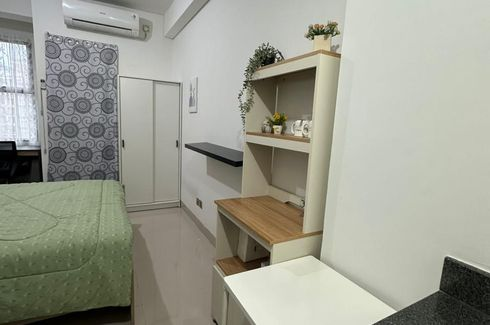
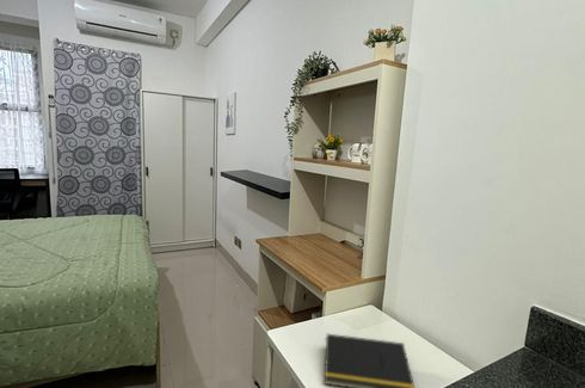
+ notepad (367, 362)
